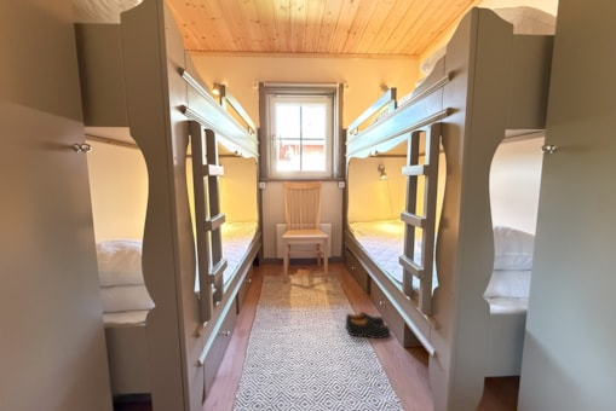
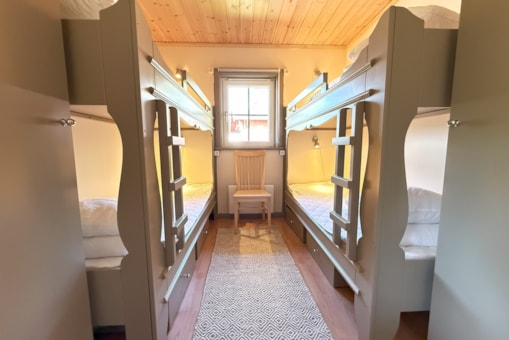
- shoes (367, 322)
